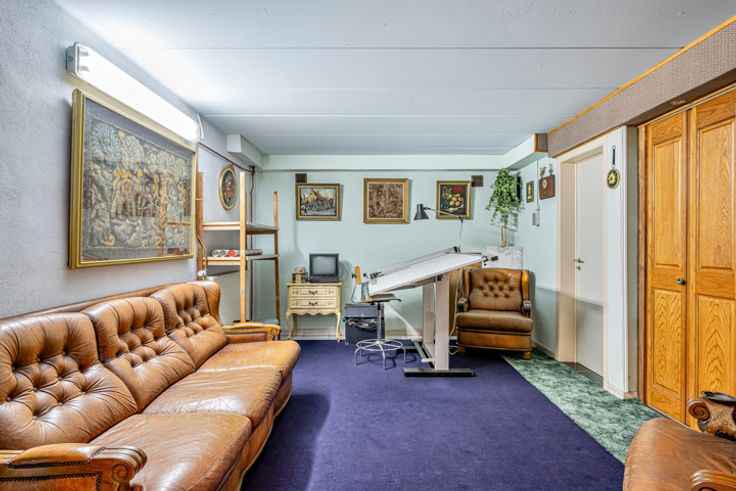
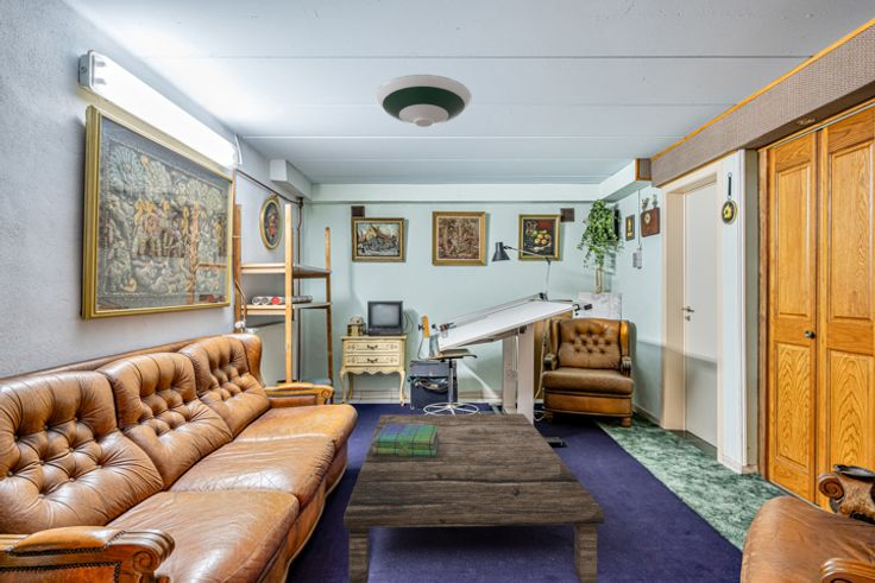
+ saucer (423, 112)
+ coffee table (460, 476)
+ stack of books (408, 438)
